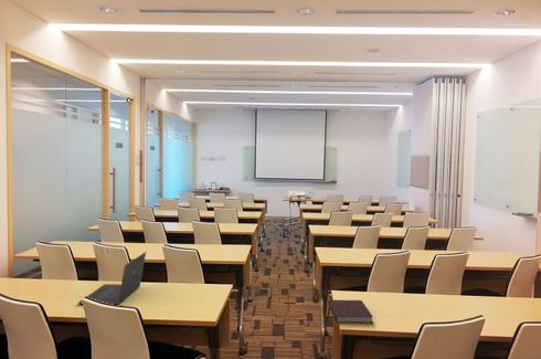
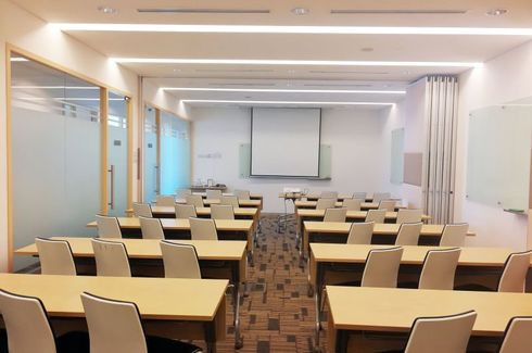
- laptop (114, 284)
- notebook (349, 310)
